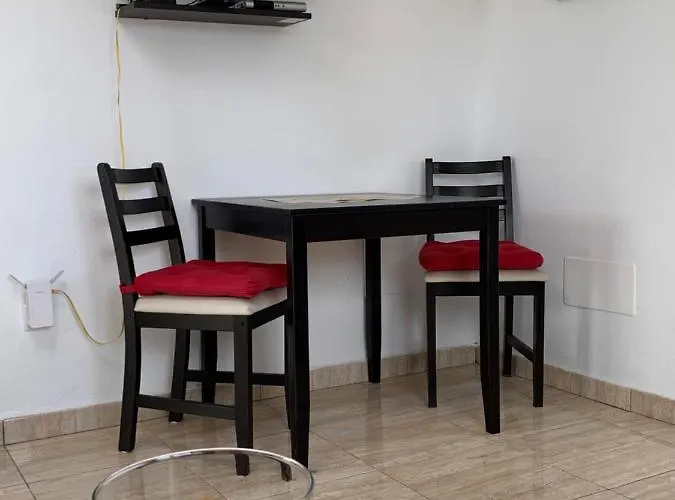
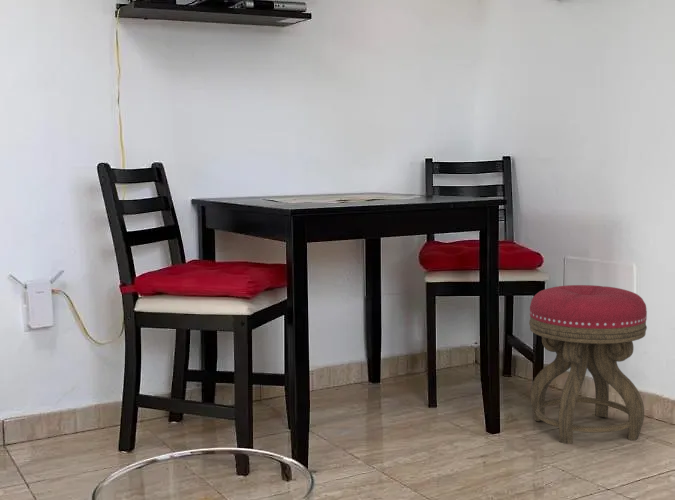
+ stool (585, 360)
